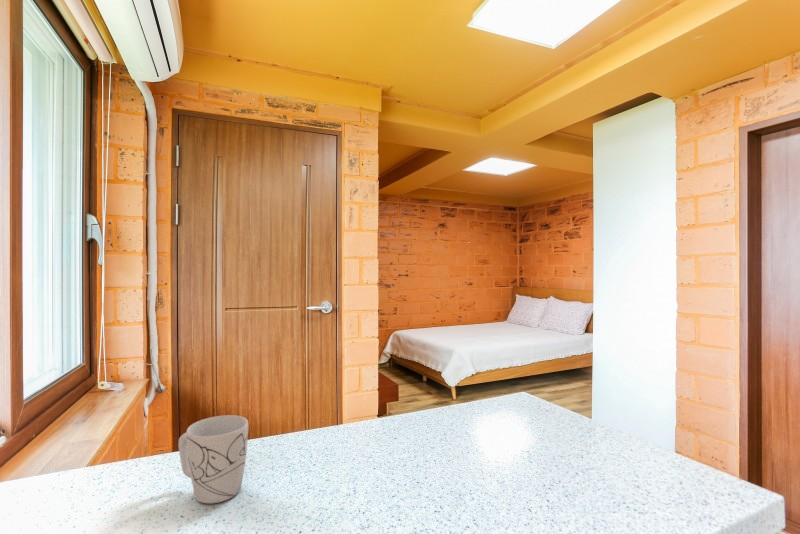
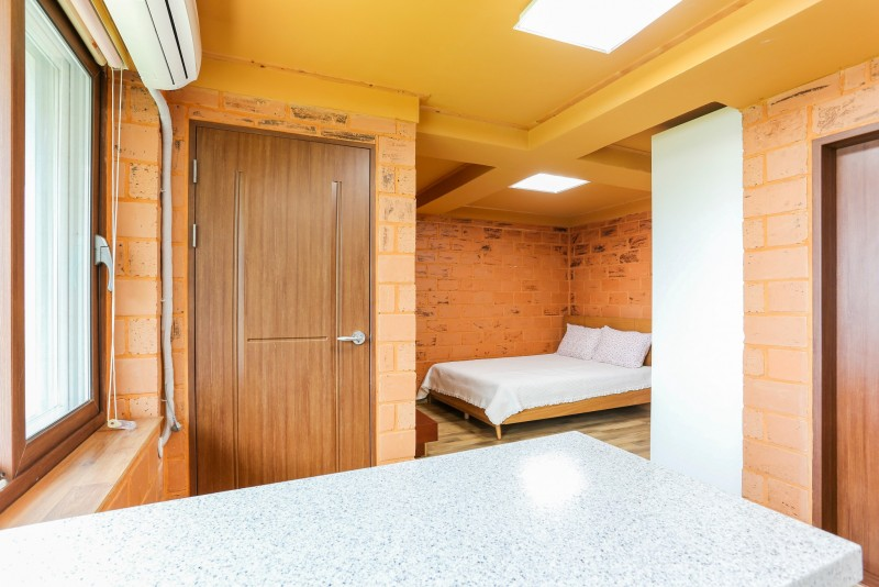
- mug (210, 457)
